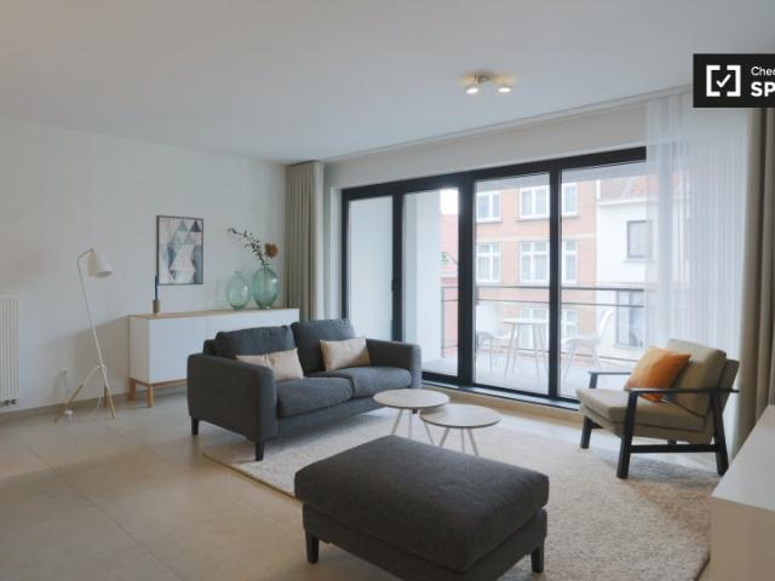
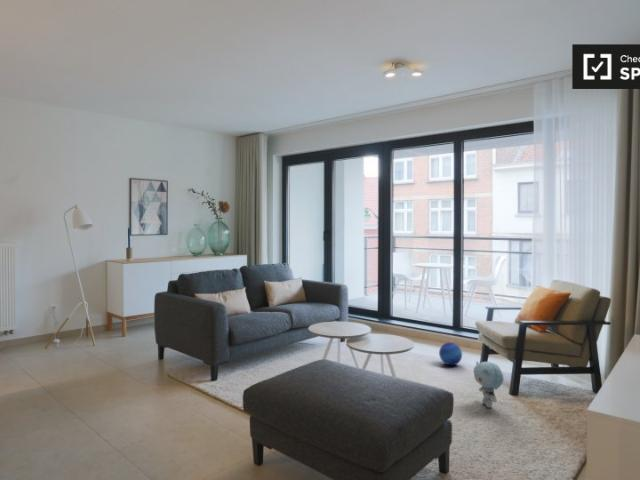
+ decorative ball (450, 353)
+ plush toy (487, 383)
